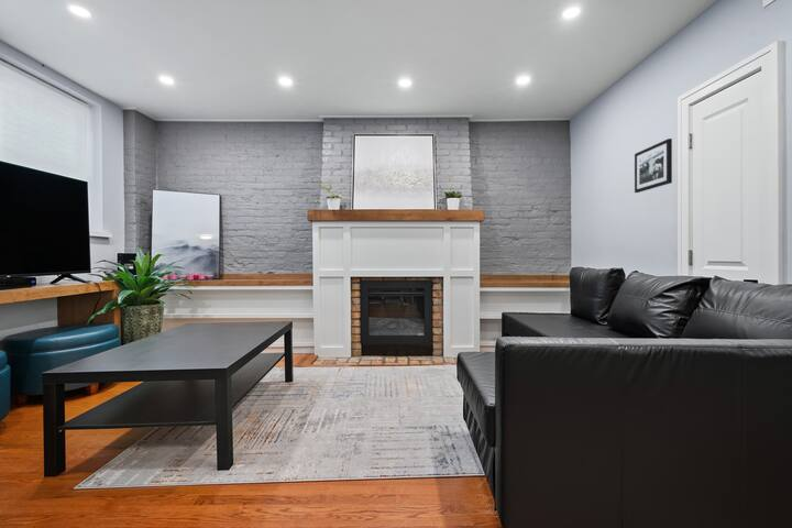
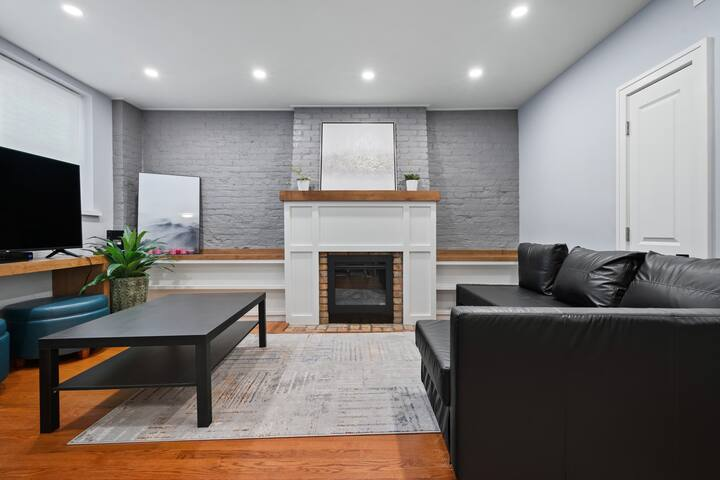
- picture frame (651, 167)
